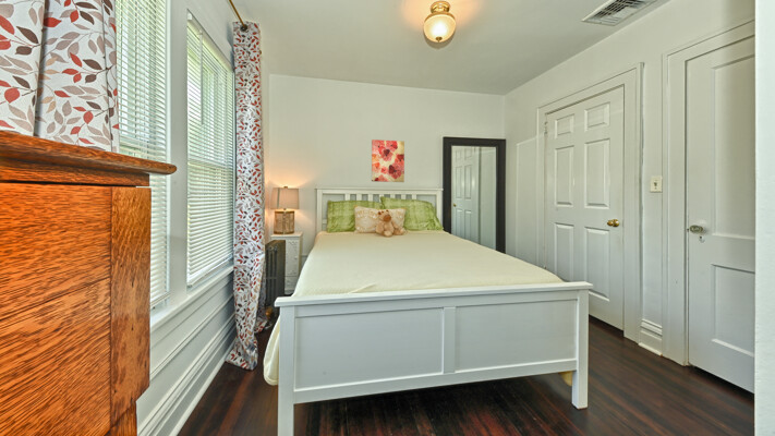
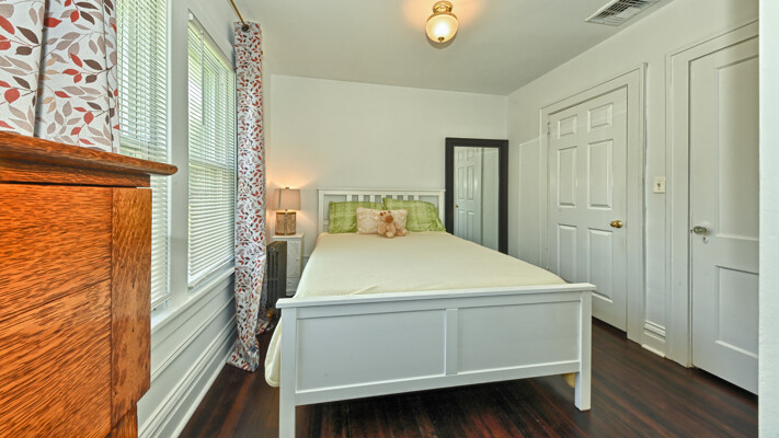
- wall art (388, 160)
